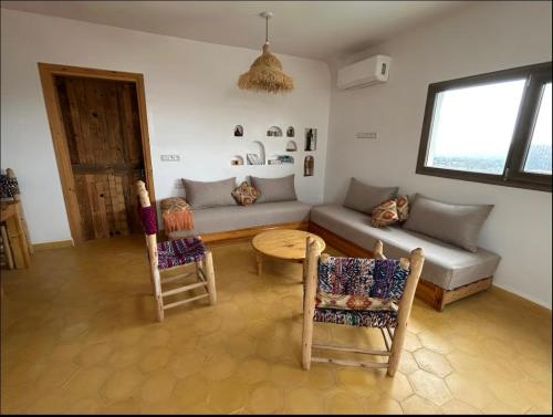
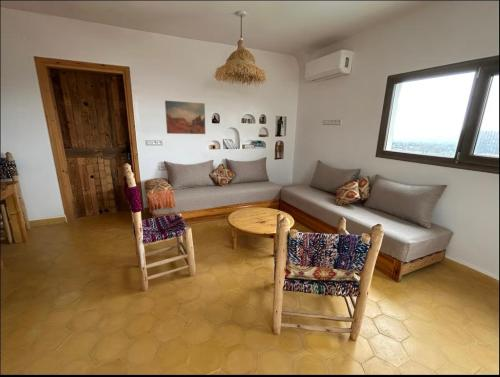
+ wall art (186, 118)
